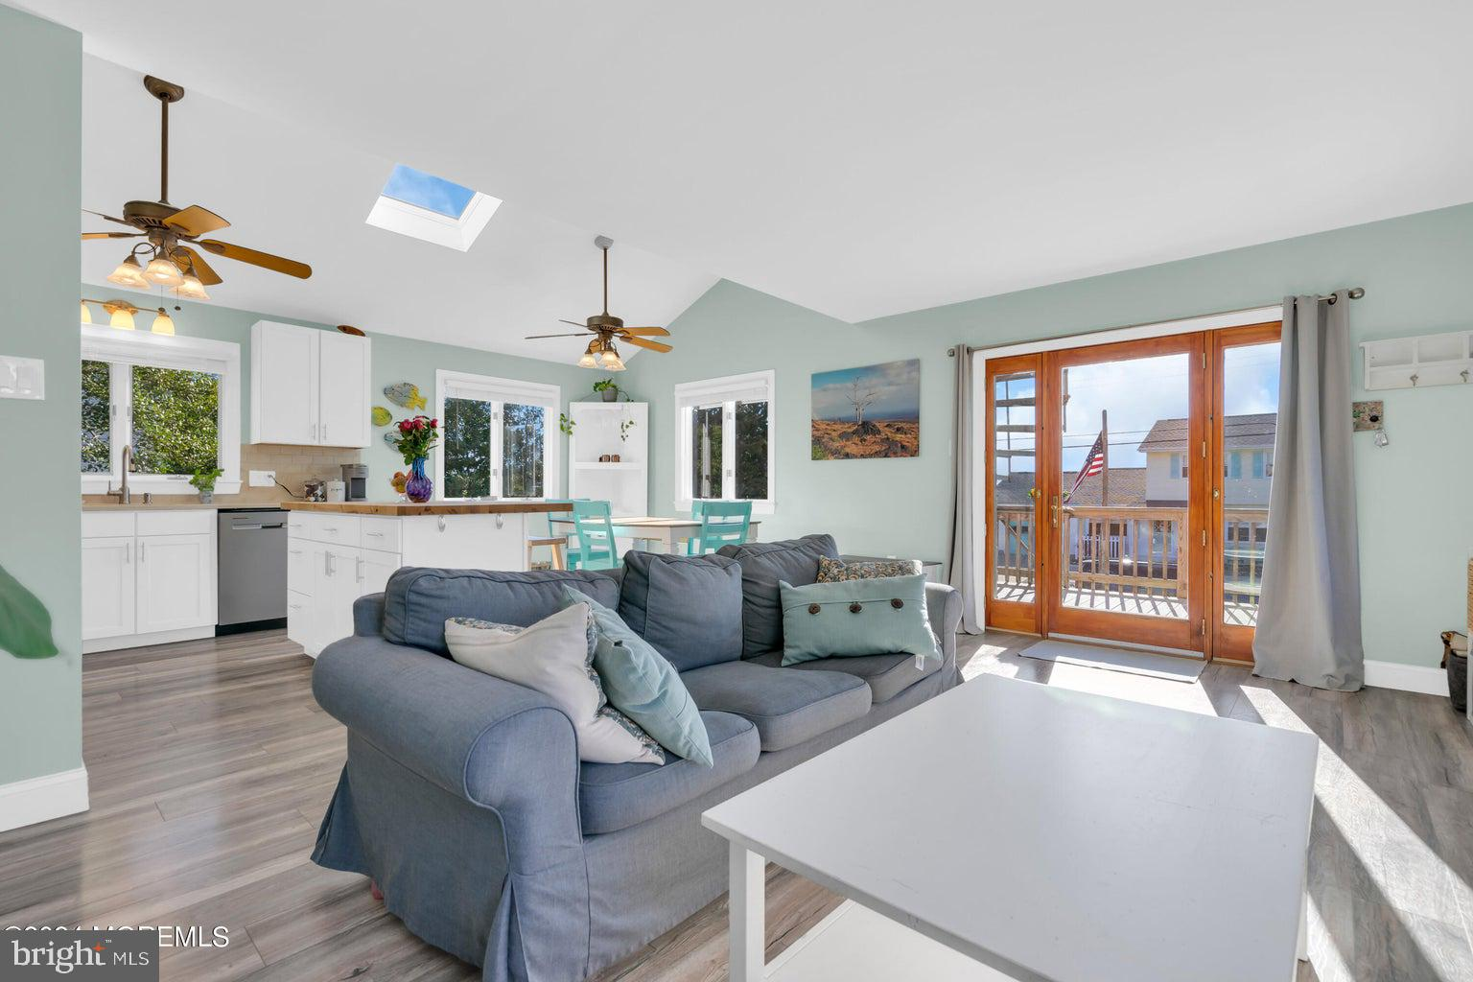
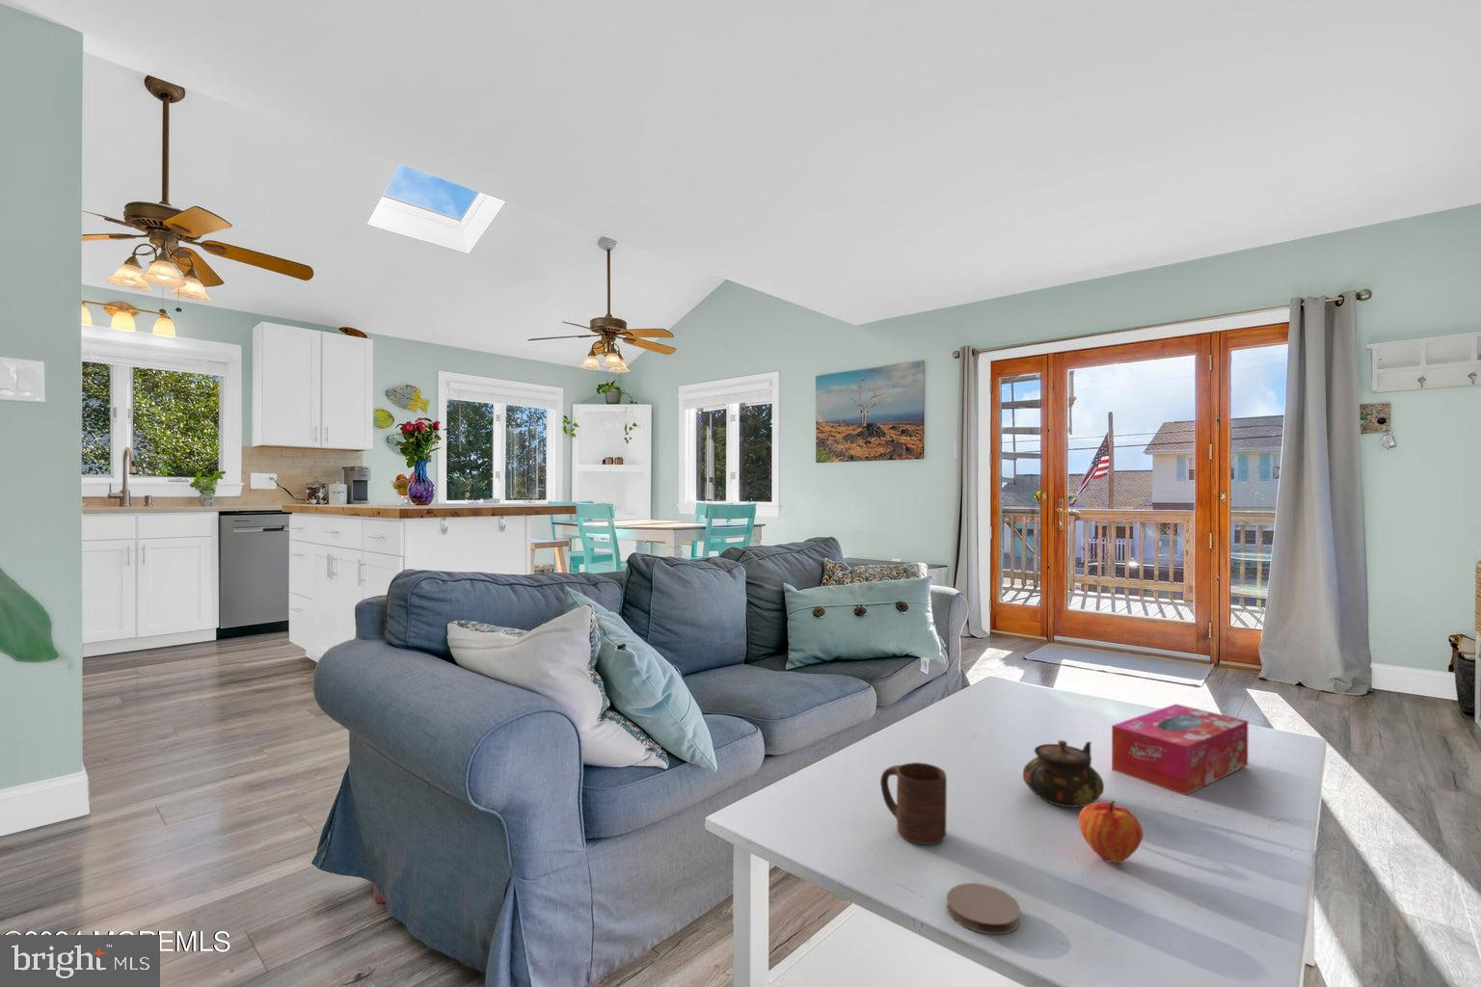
+ tissue box (1180, 745)
+ fruit (1110, 828)
+ teapot (1062, 768)
+ coaster (983, 907)
+ cup (914, 801)
